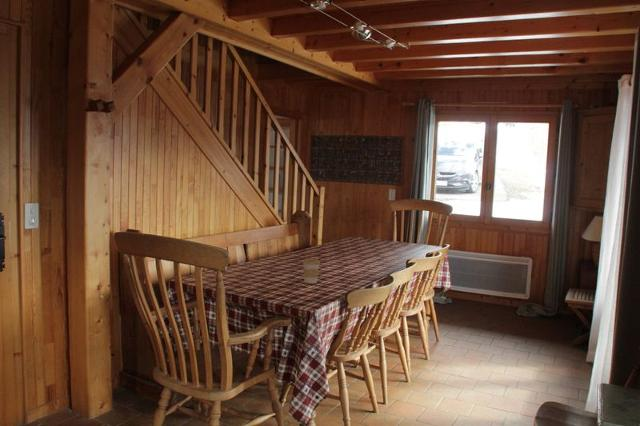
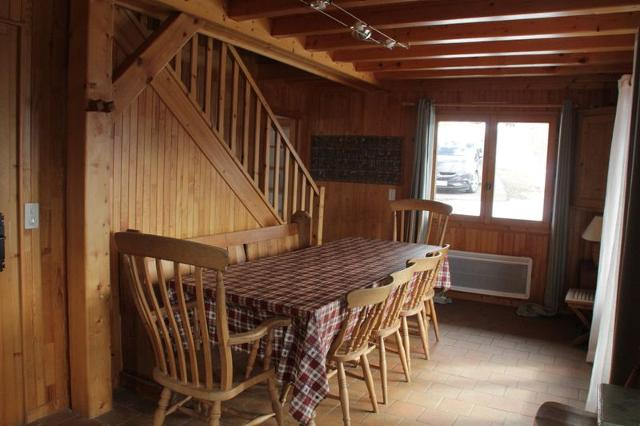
- coffee cup (311, 270)
